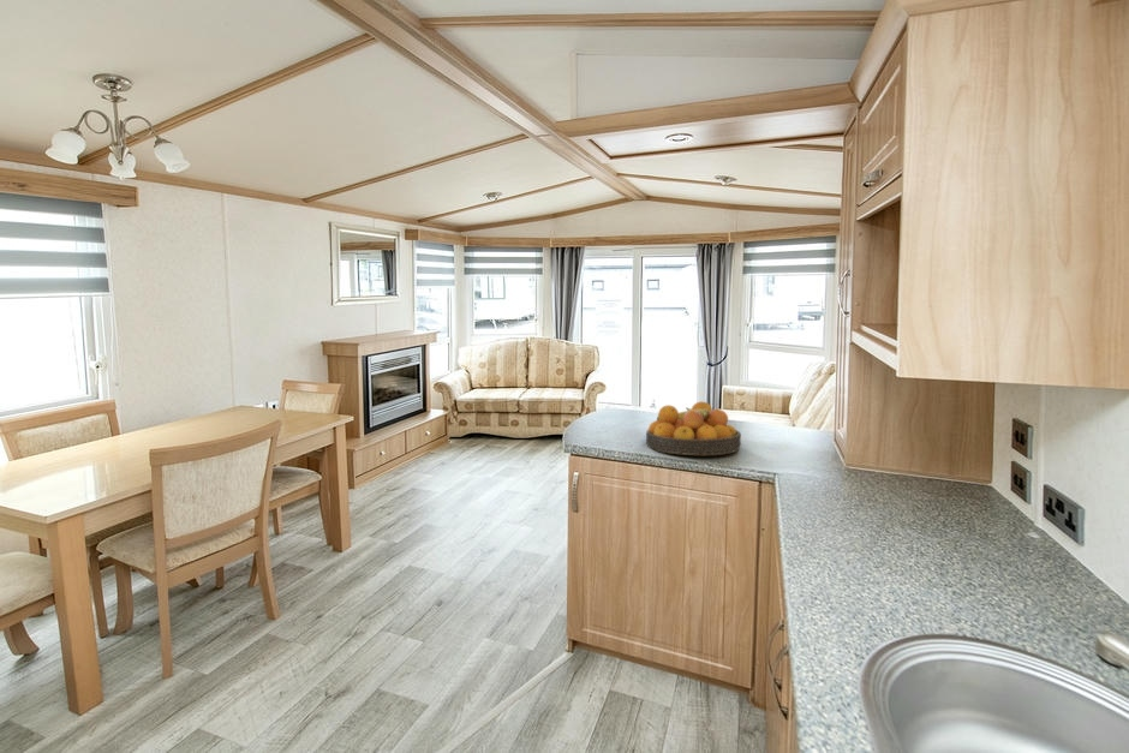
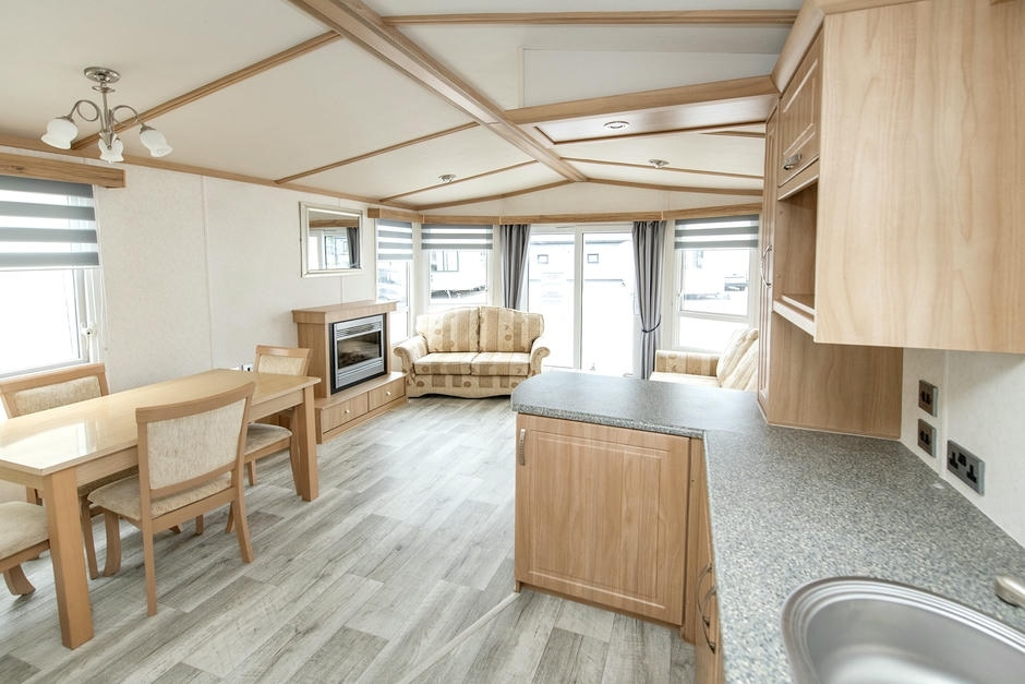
- fruit bowl (692, 424)
